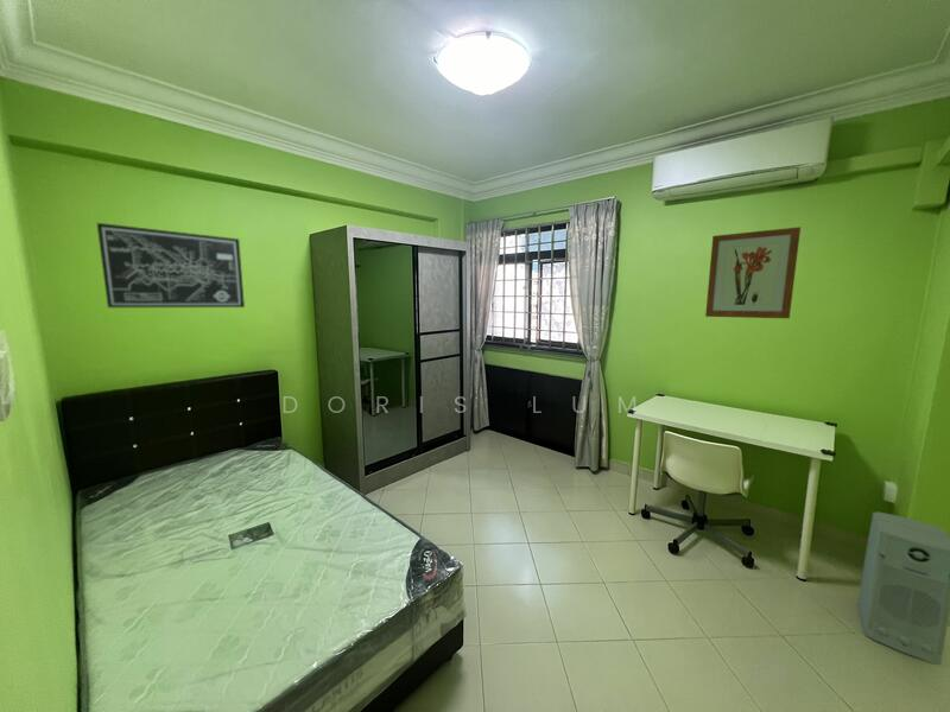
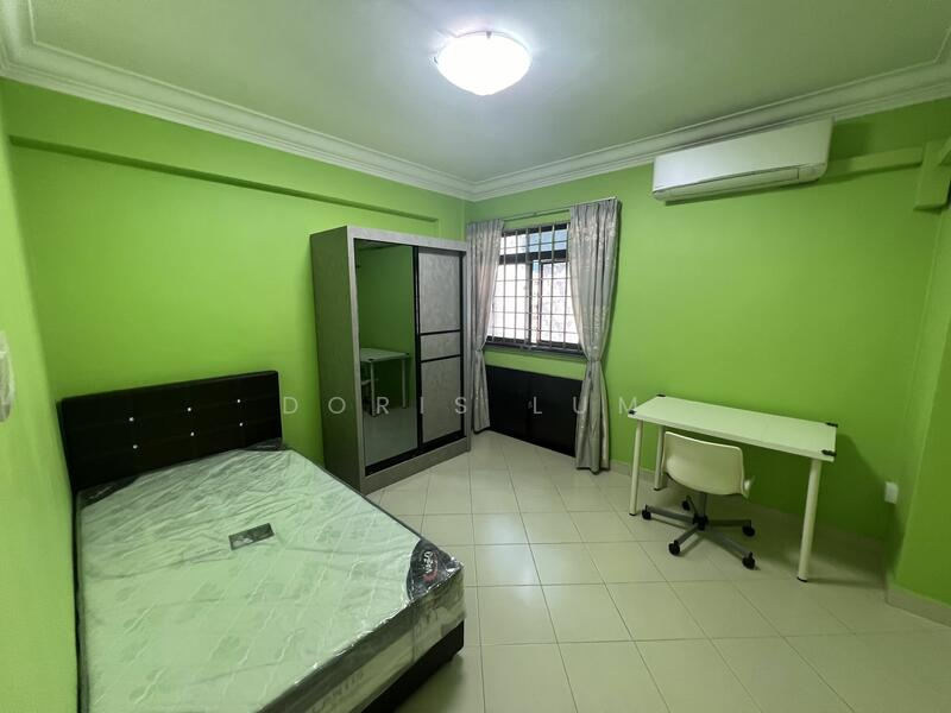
- wall art (178, 269)
- air purifier (902, 580)
- wall art (749, 275)
